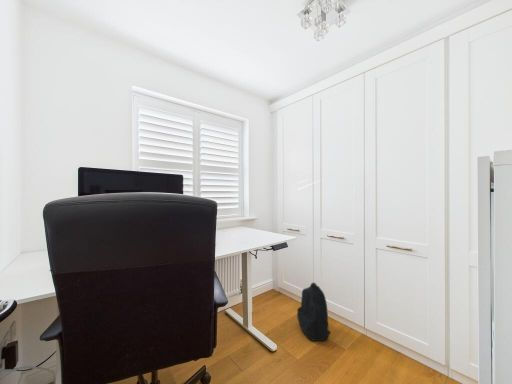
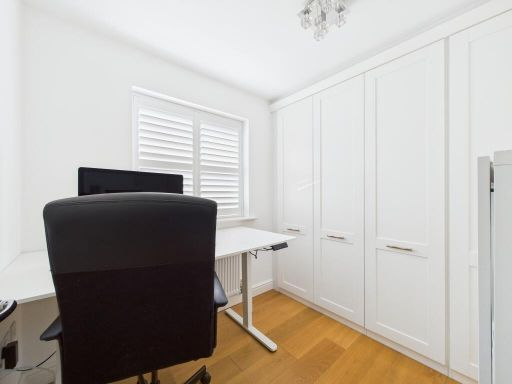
- backpack (313, 307)
